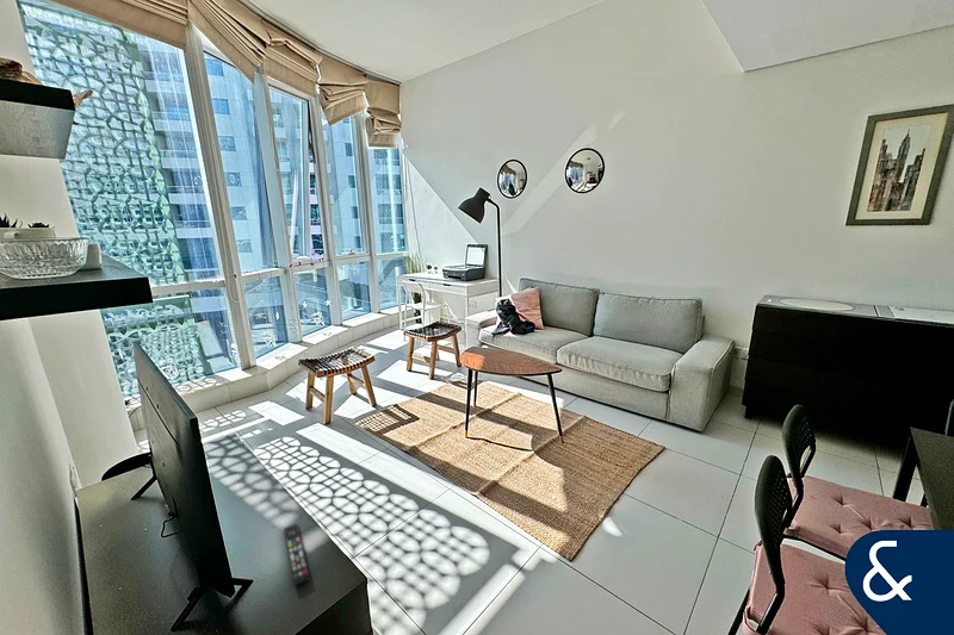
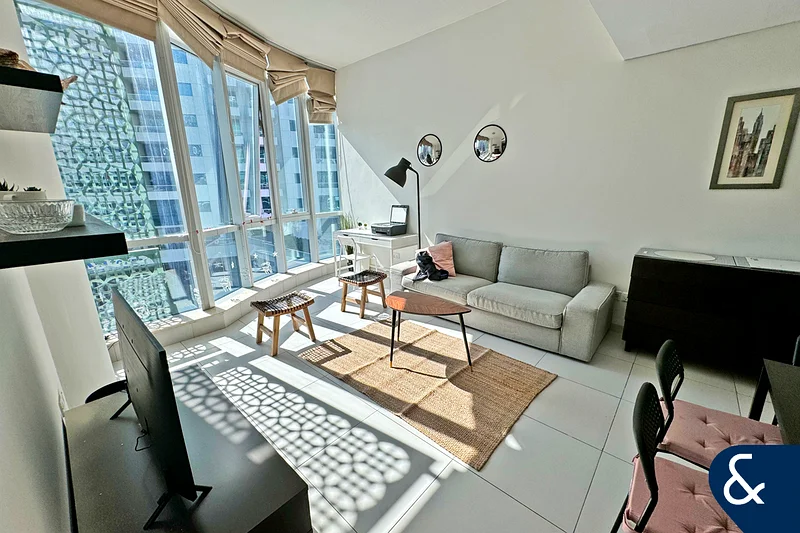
- remote control (295, 550)
